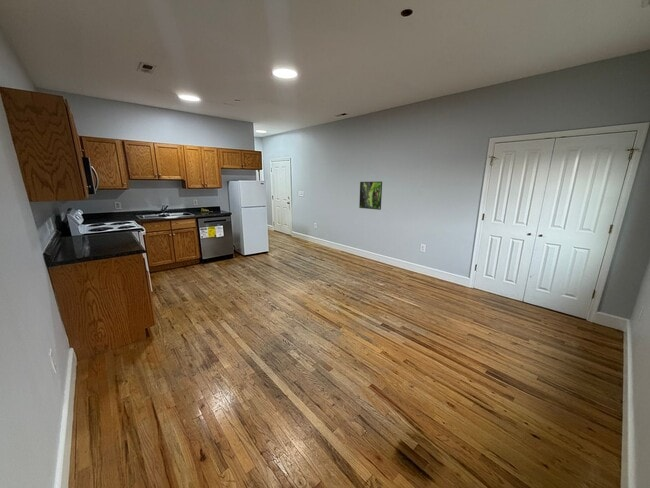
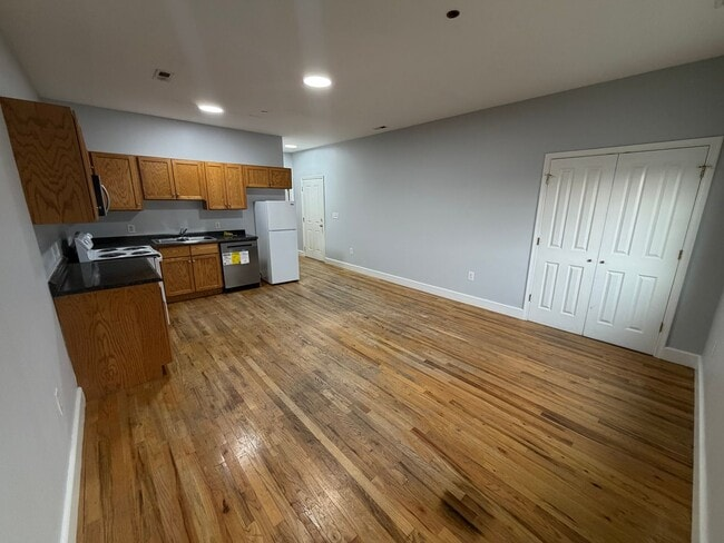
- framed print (370, 195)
